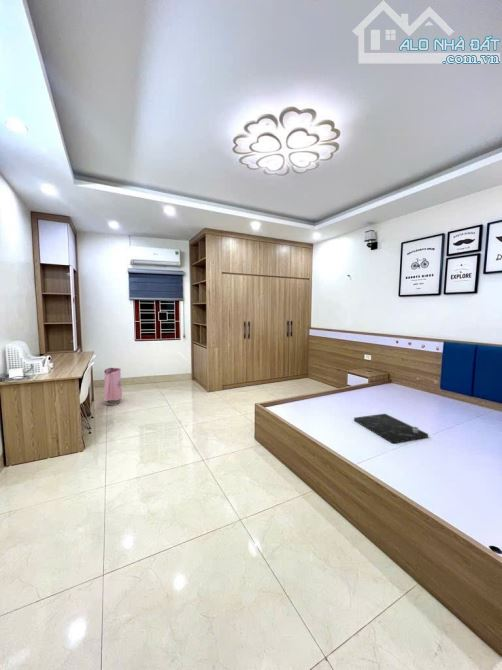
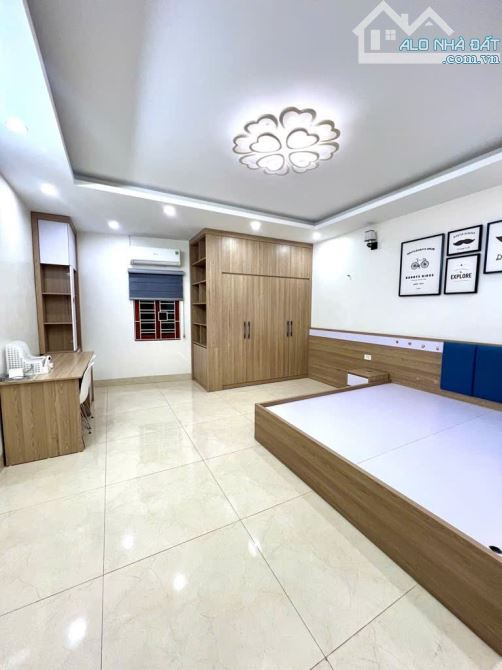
- tray (388, 424)
- bag (112, 385)
